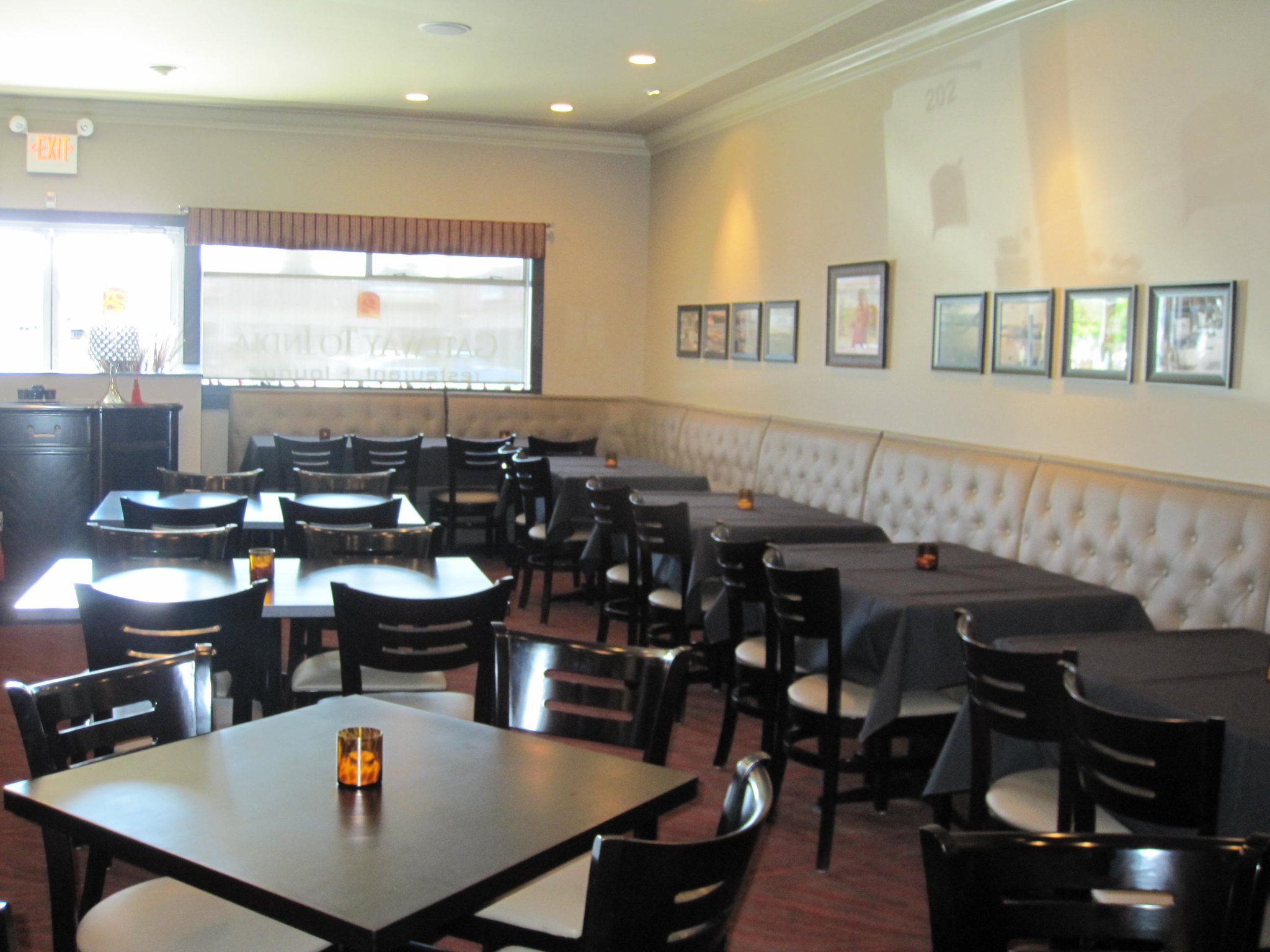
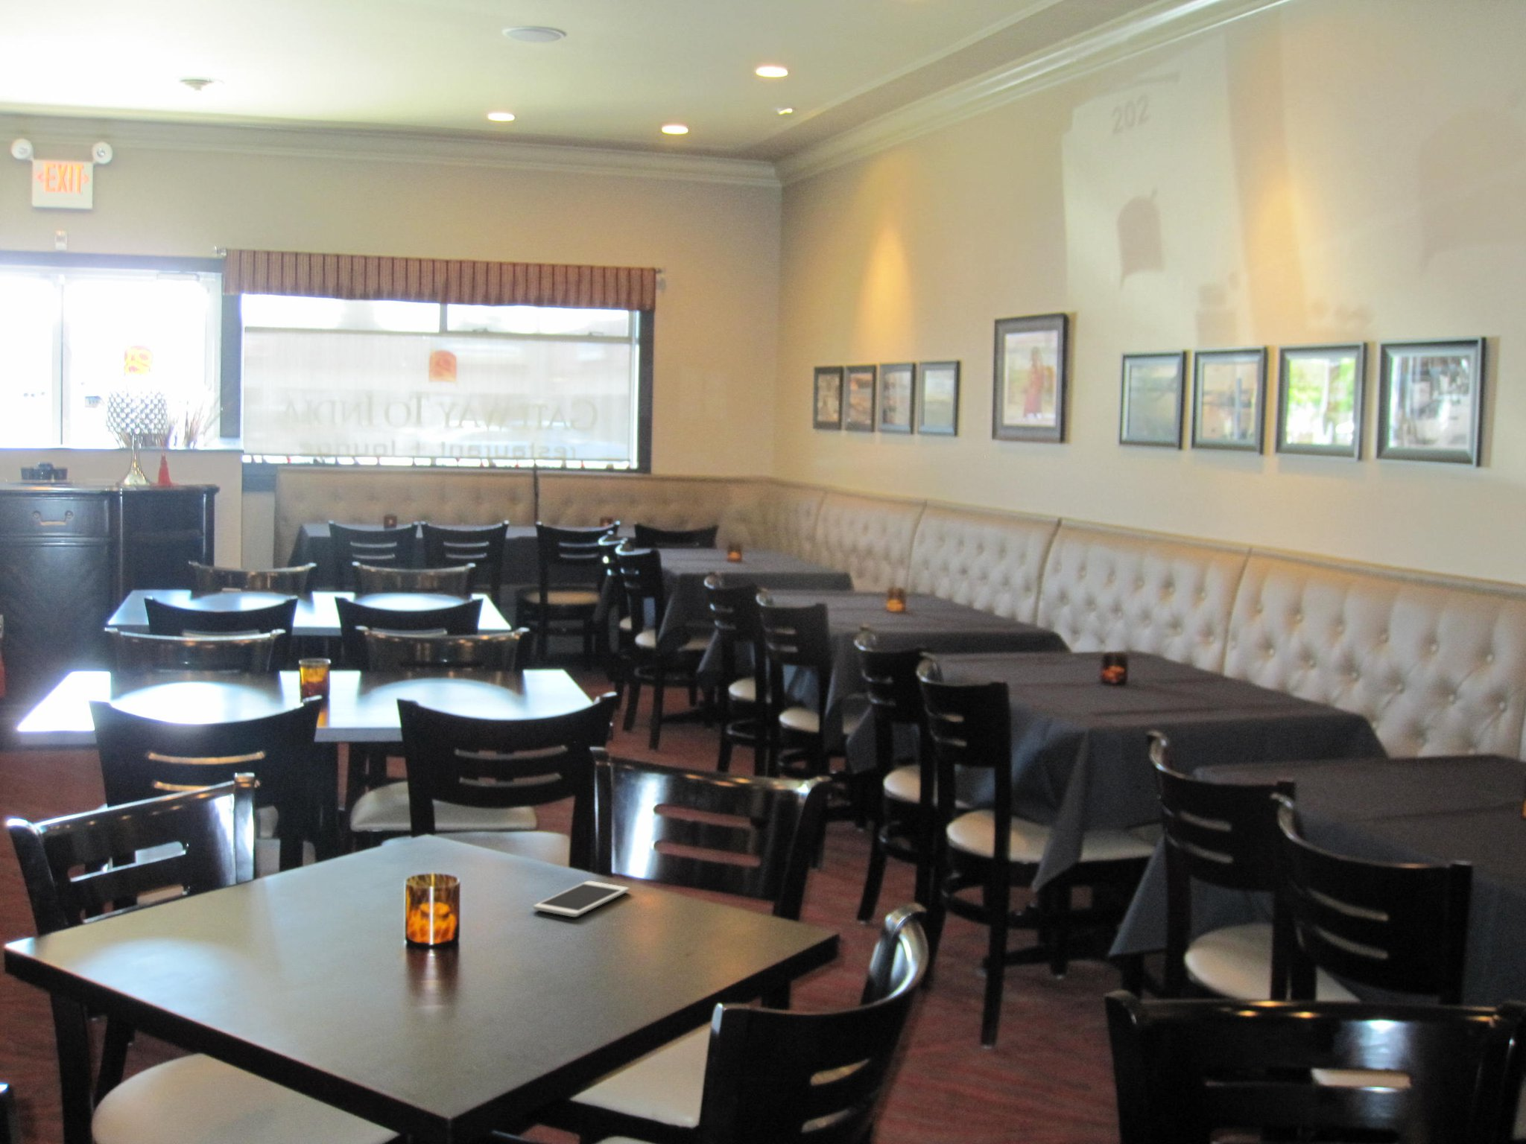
+ cell phone (582, 898)
